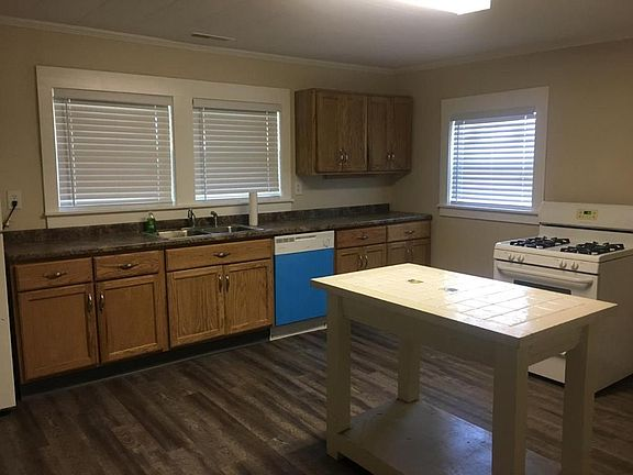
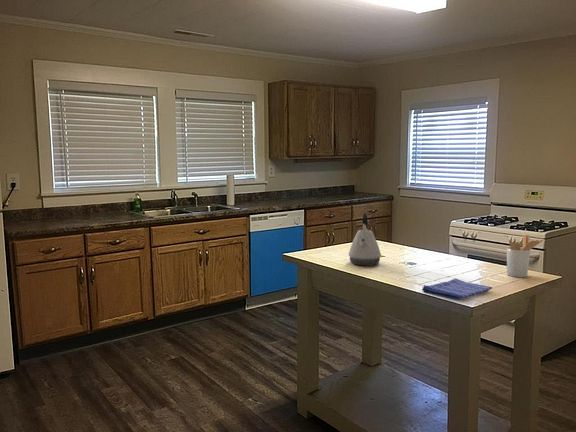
+ utensil holder (523, 256)
+ kettle (364, 238)
+ dish towel (456, 287)
